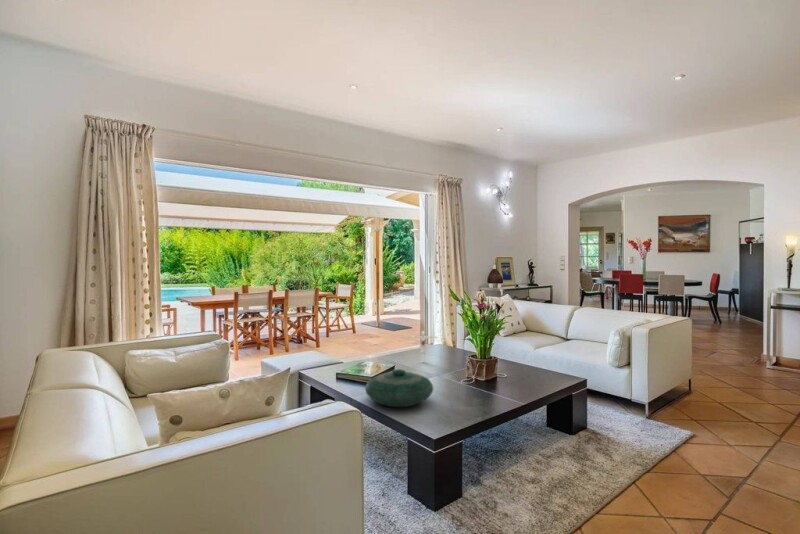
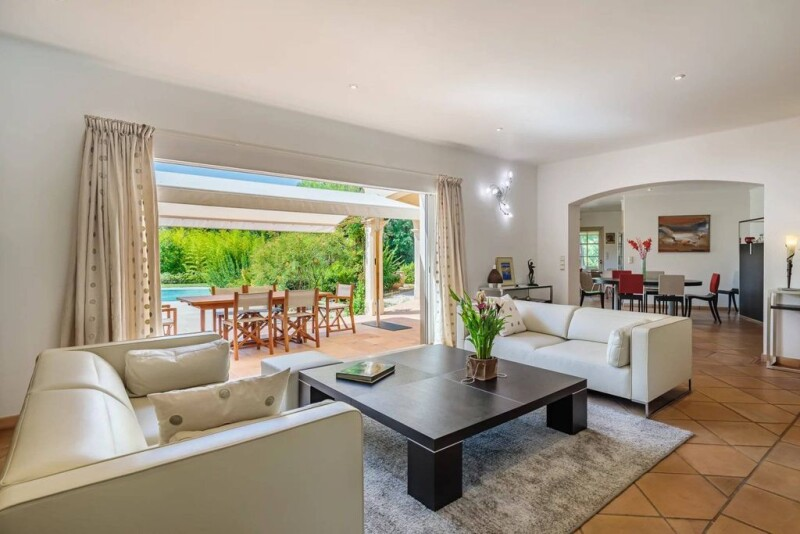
- toy robot (423, 346)
- decorative bowl (399, 385)
